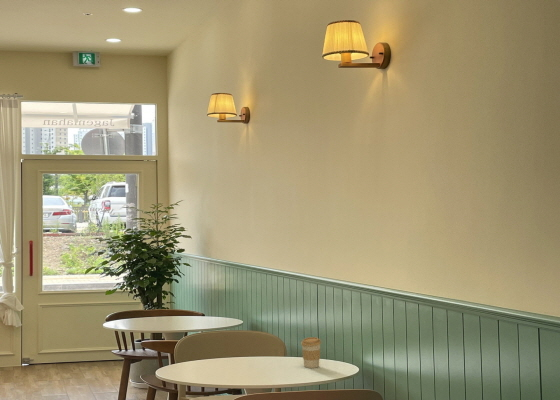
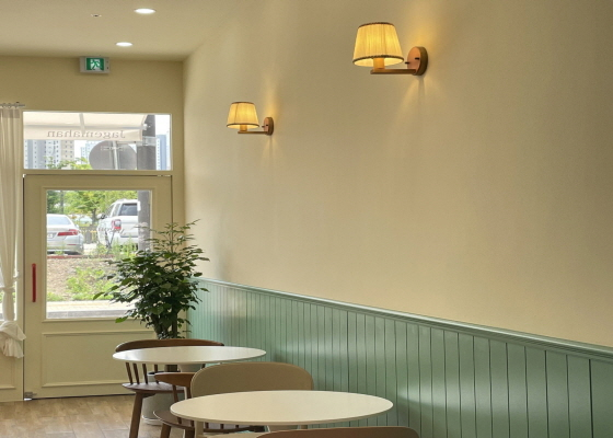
- coffee cup (311, 352)
